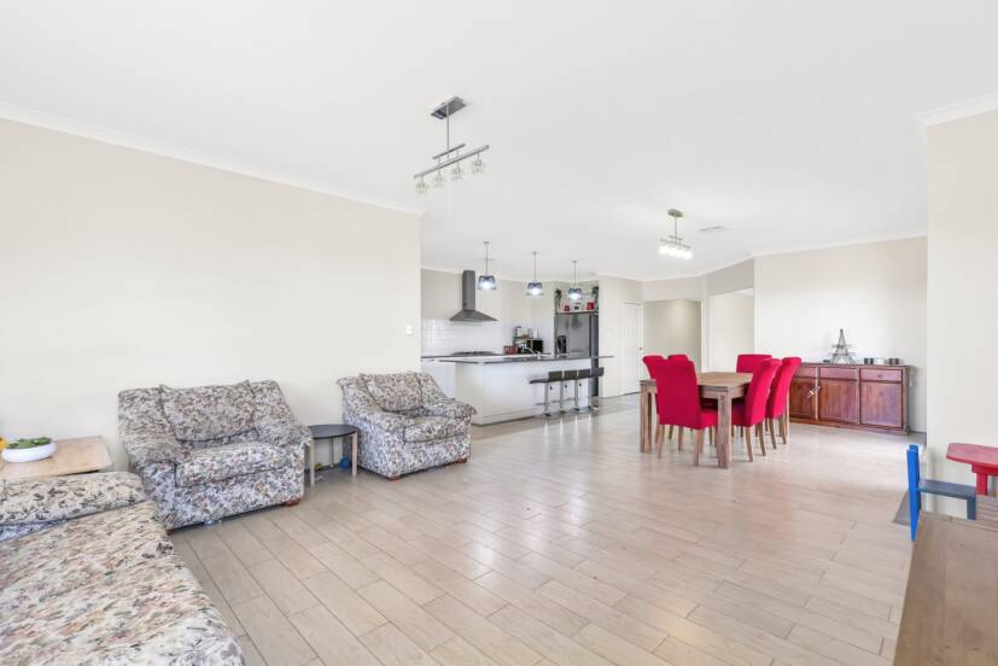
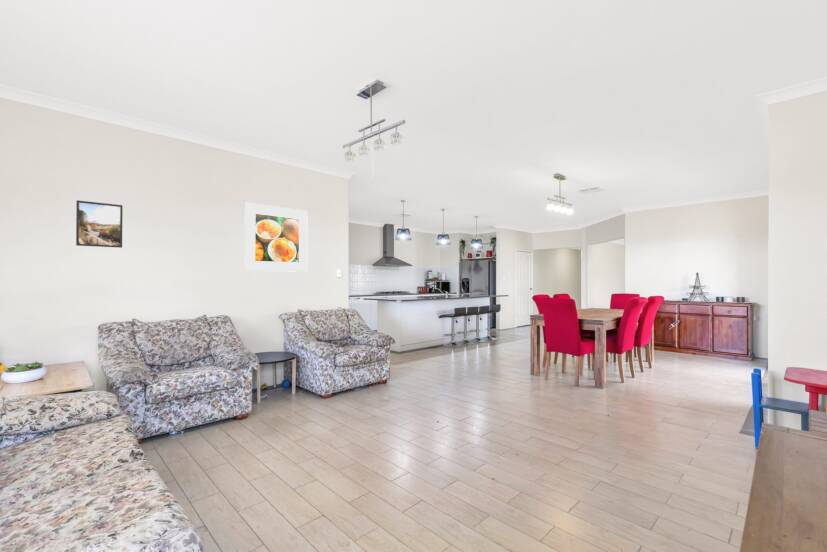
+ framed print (277, 239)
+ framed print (100, 224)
